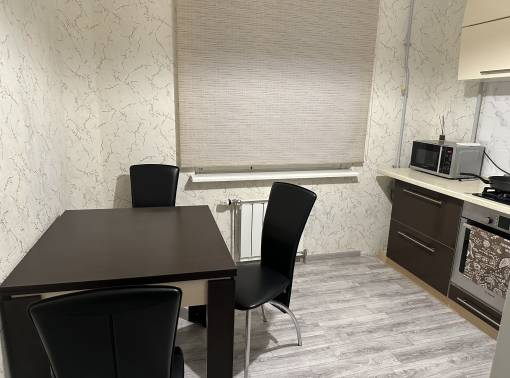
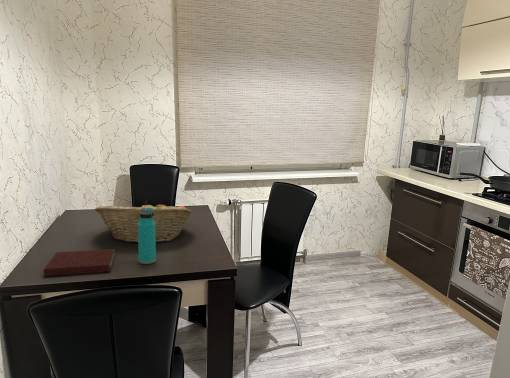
+ water bottle (146, 234)
+ notebook (82, 261)
+ fruit basket (139, 216)
